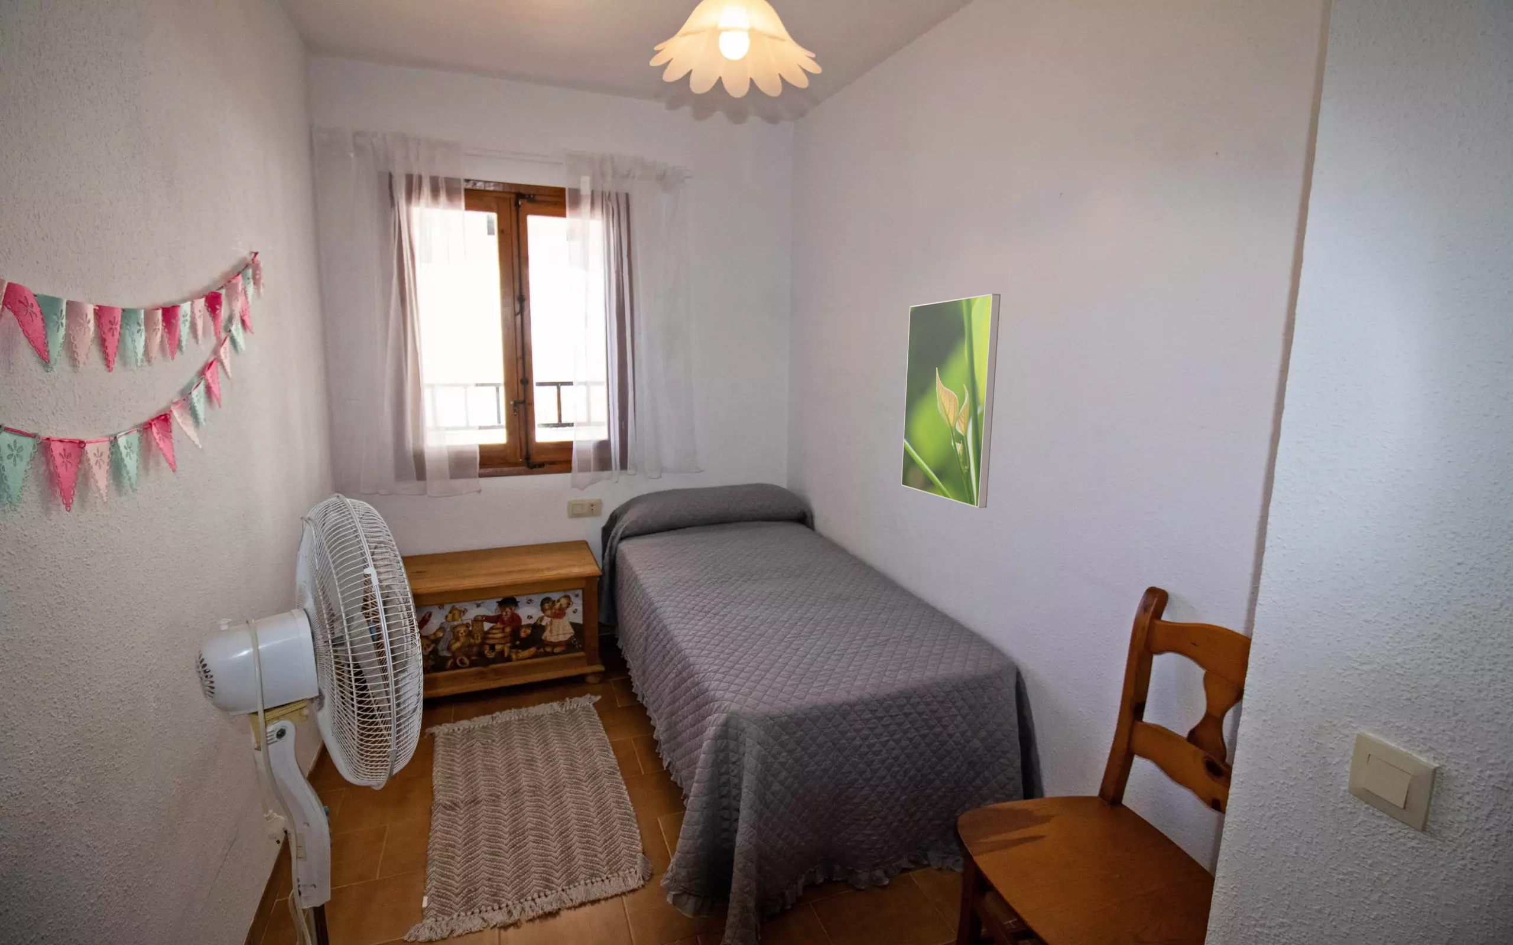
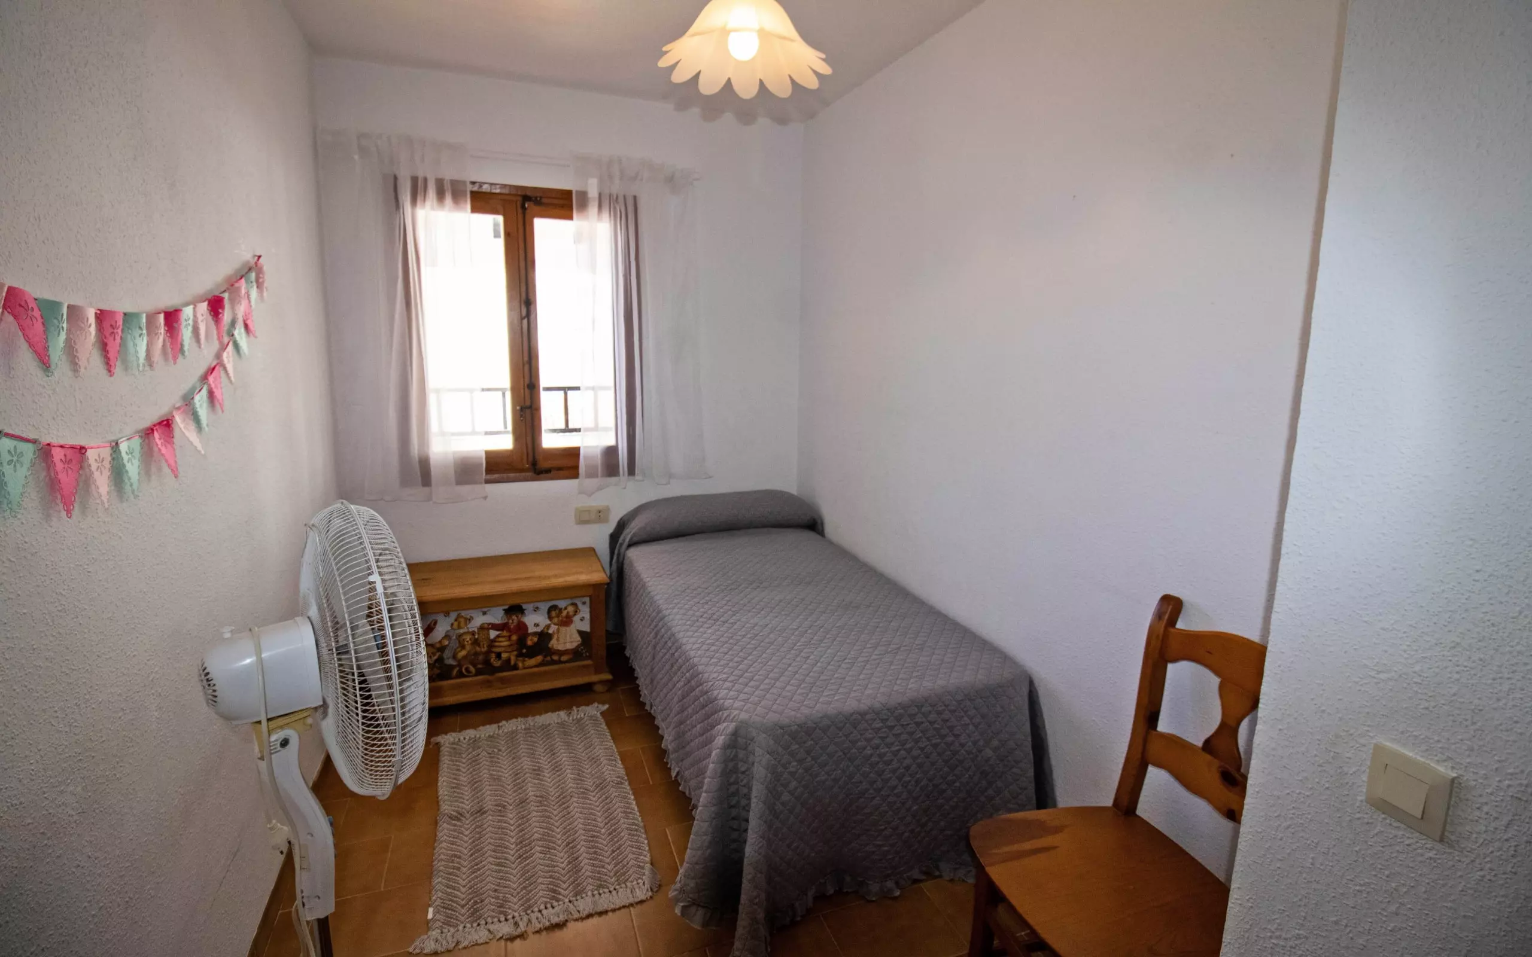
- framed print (945, 400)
